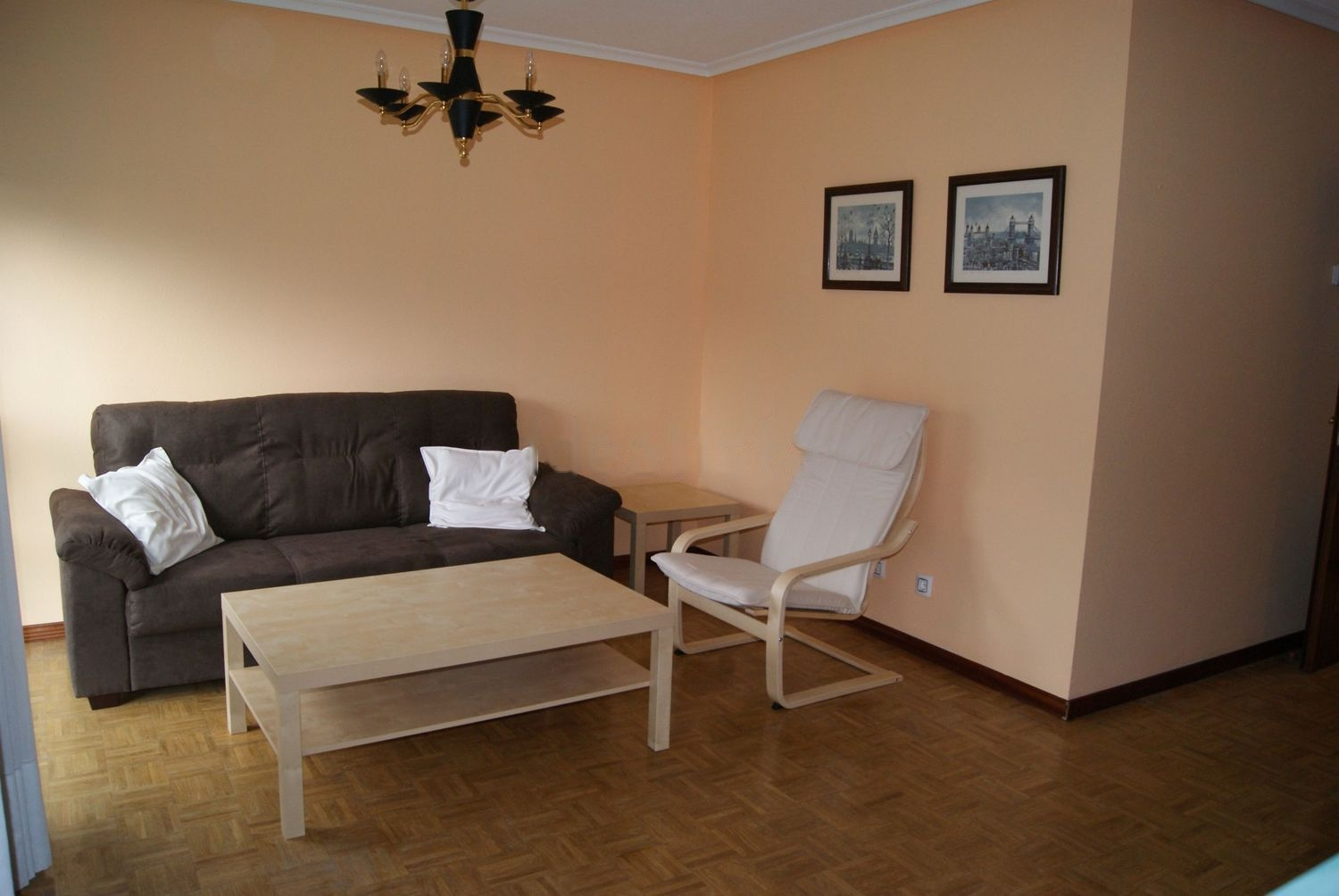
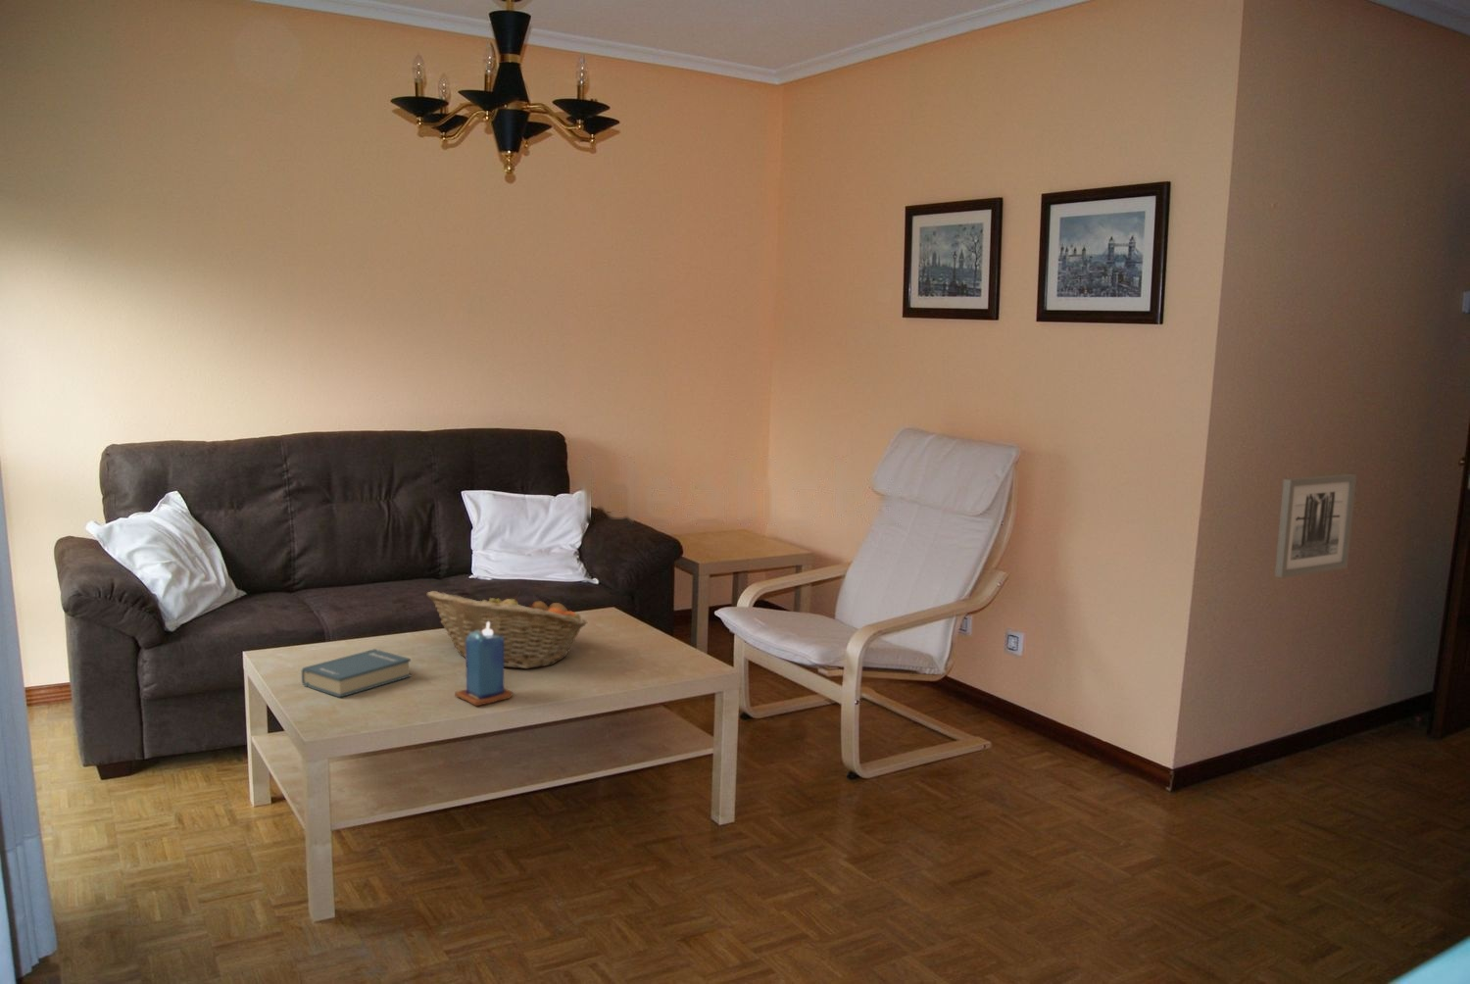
+ book (357, 671)
+ fruit basket (507, 620)
+ candle (483, 660)
+ wall art (1316, 524)
